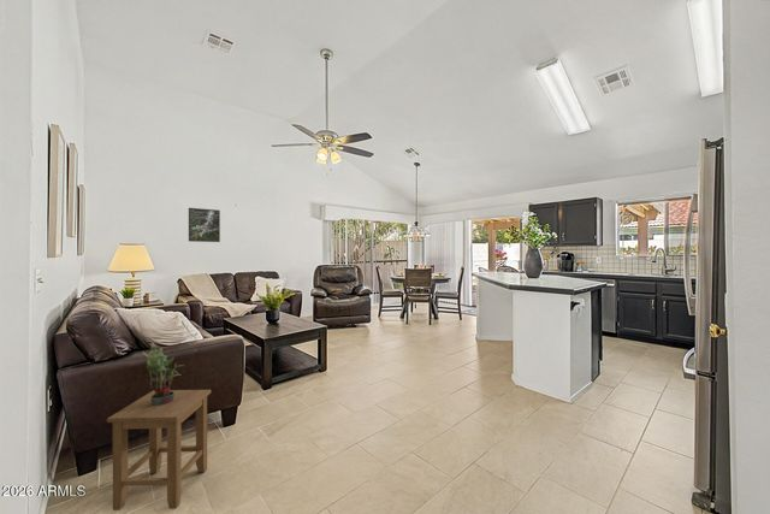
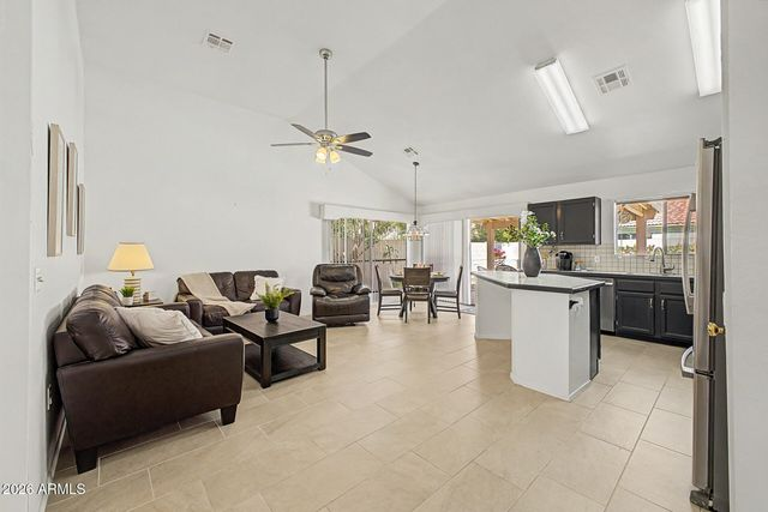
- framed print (205, 225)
- potted plant (161, 371)
- stool (164, 447)
